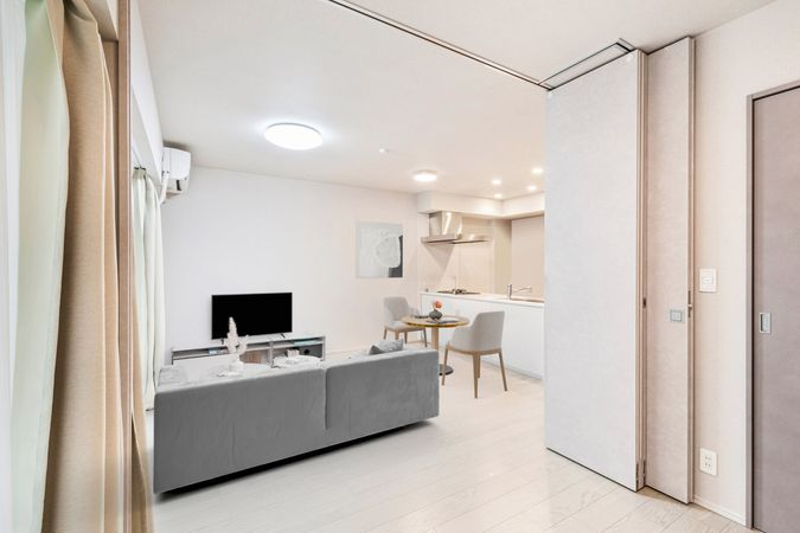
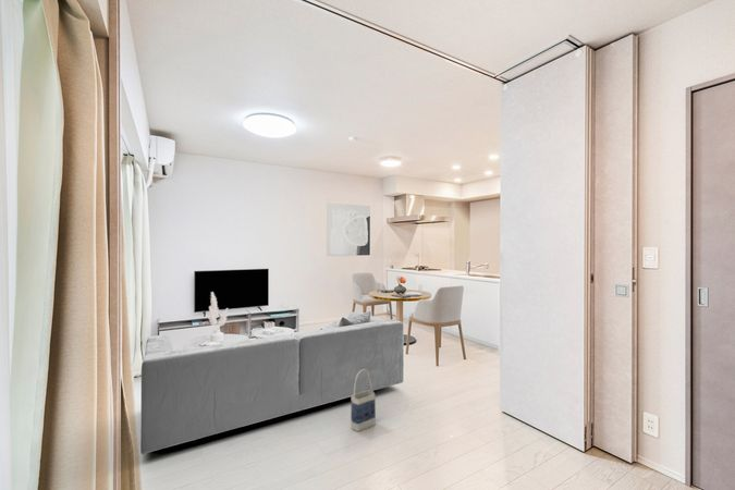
+ bag (363, 397)
